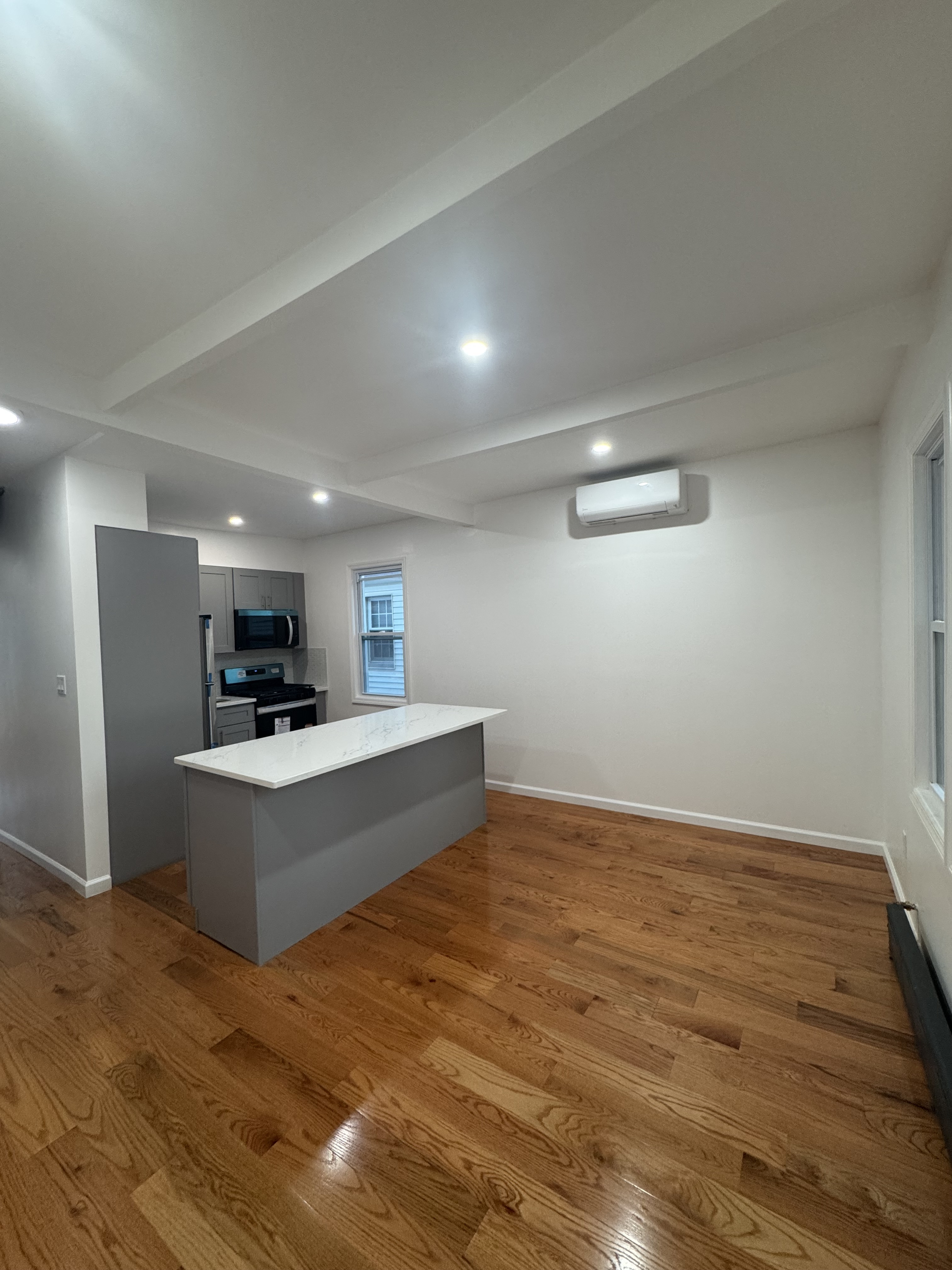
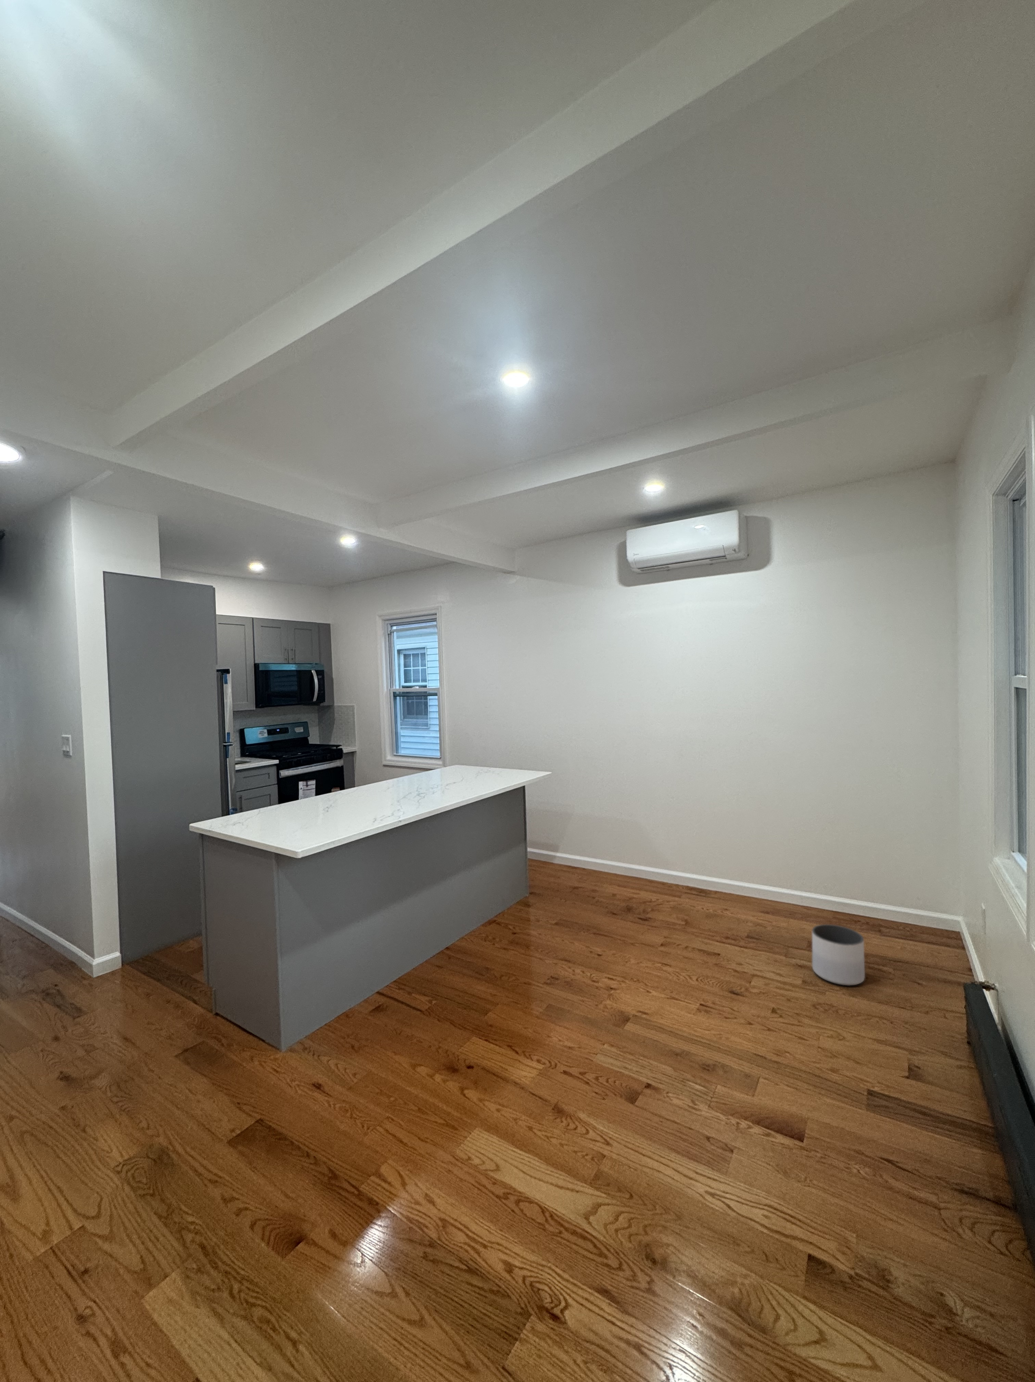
+ planter (837, 954)
